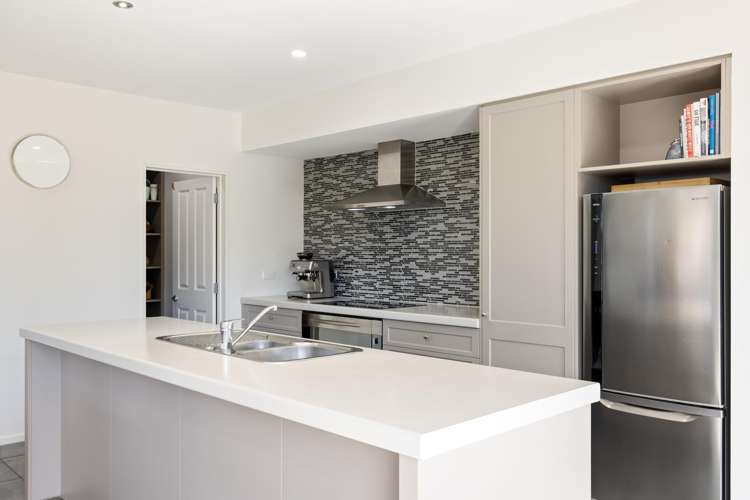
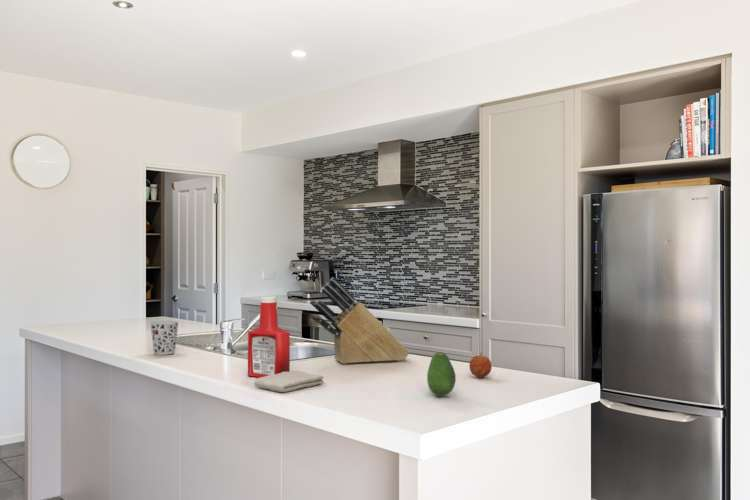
+ knife block (359, 318)
+ fruit (480, 364)
+ cup (164, 337)
+ soap bottle (268, 336)
+ washcloth (290, 380)
+ fruit (441, 374)
